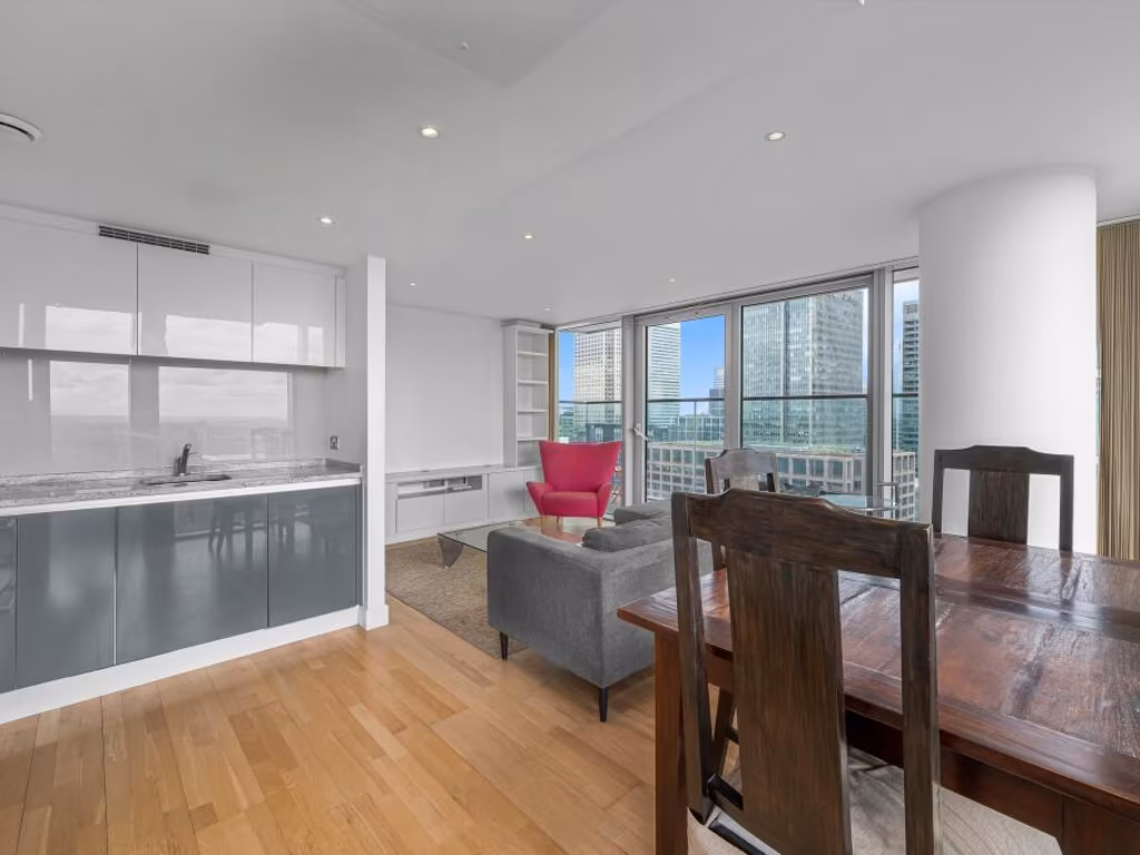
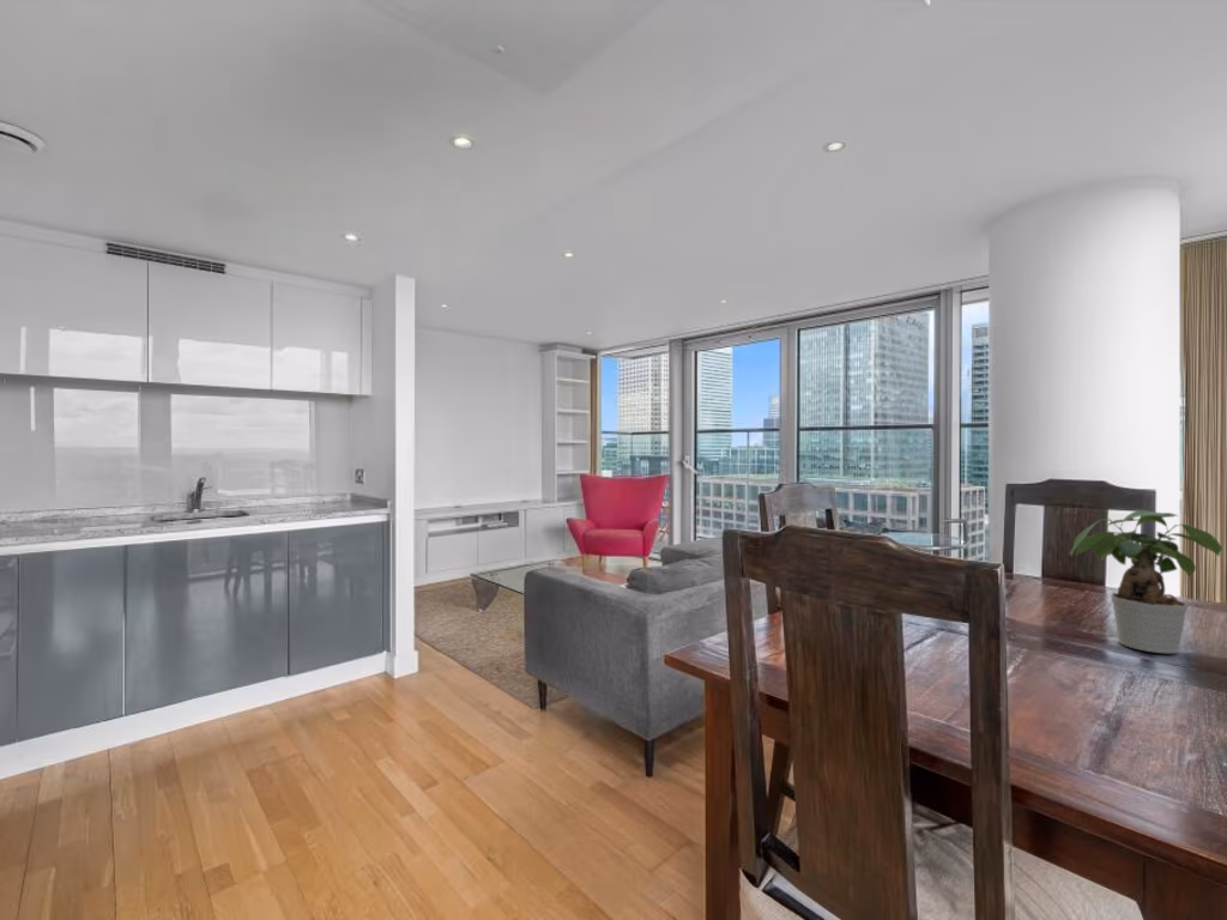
+ potted plant (1143, 575)
